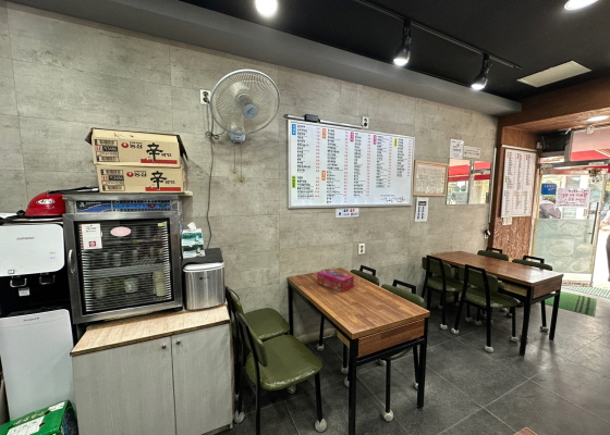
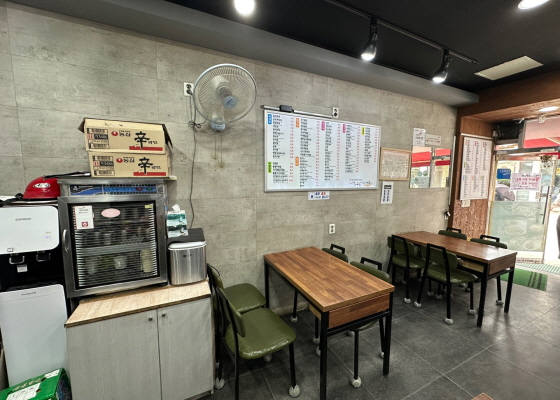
- tissue box (334, 279)
